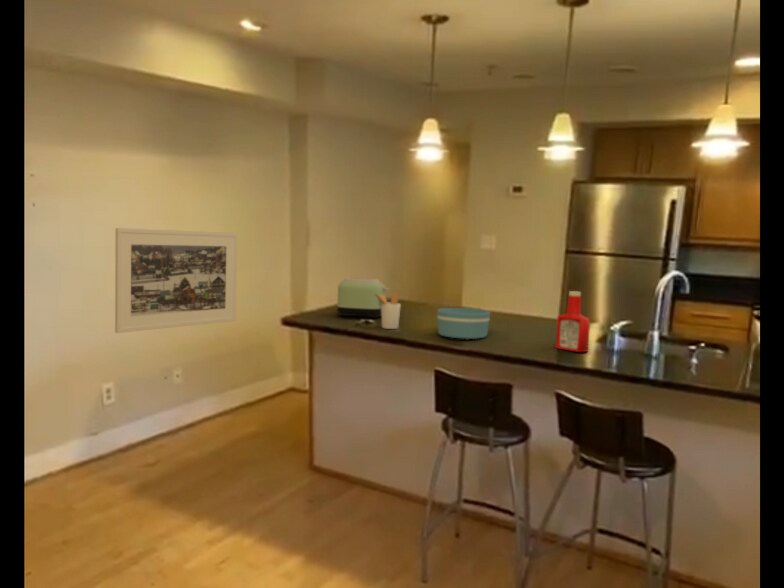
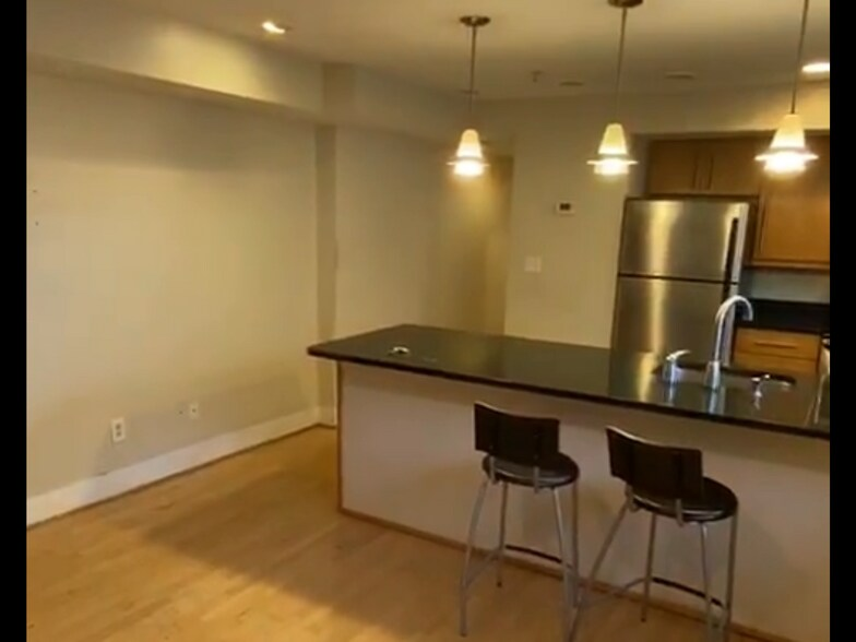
- toaster (363, 297)
- utensil holder (386, 309)
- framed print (181, 278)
- bowl (463, 323)
- soap bottle (573, 320)
